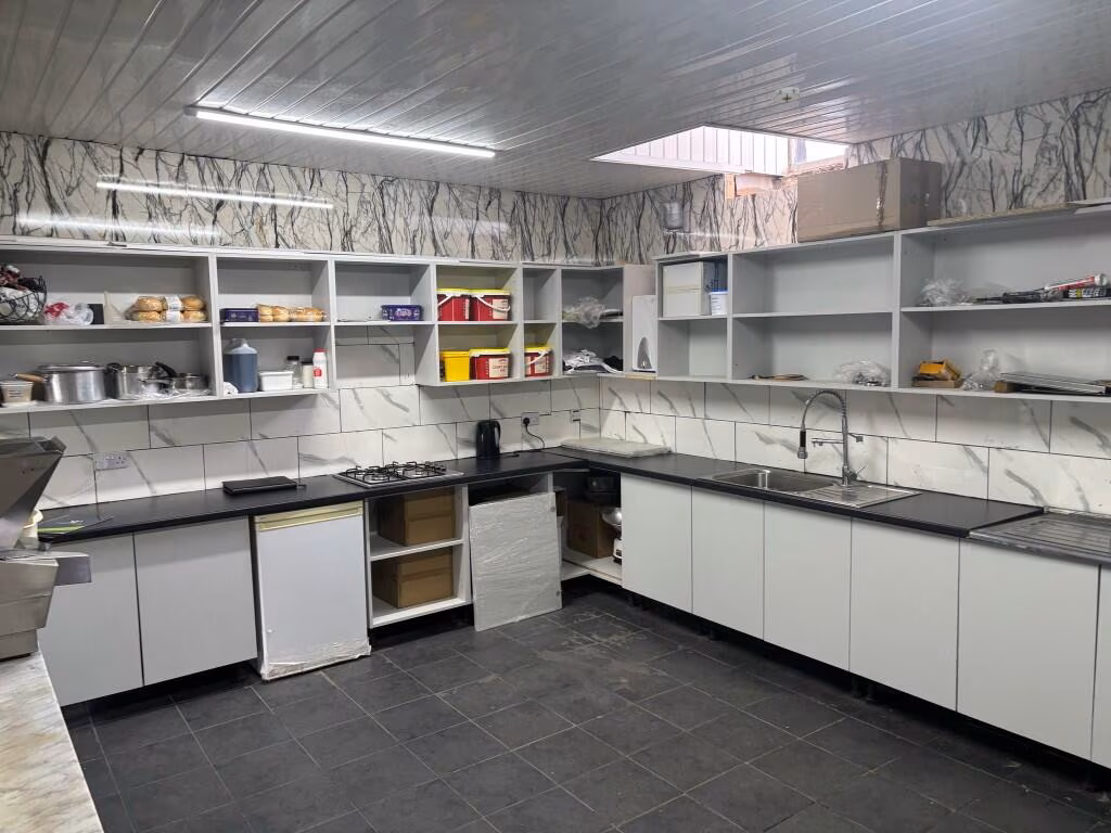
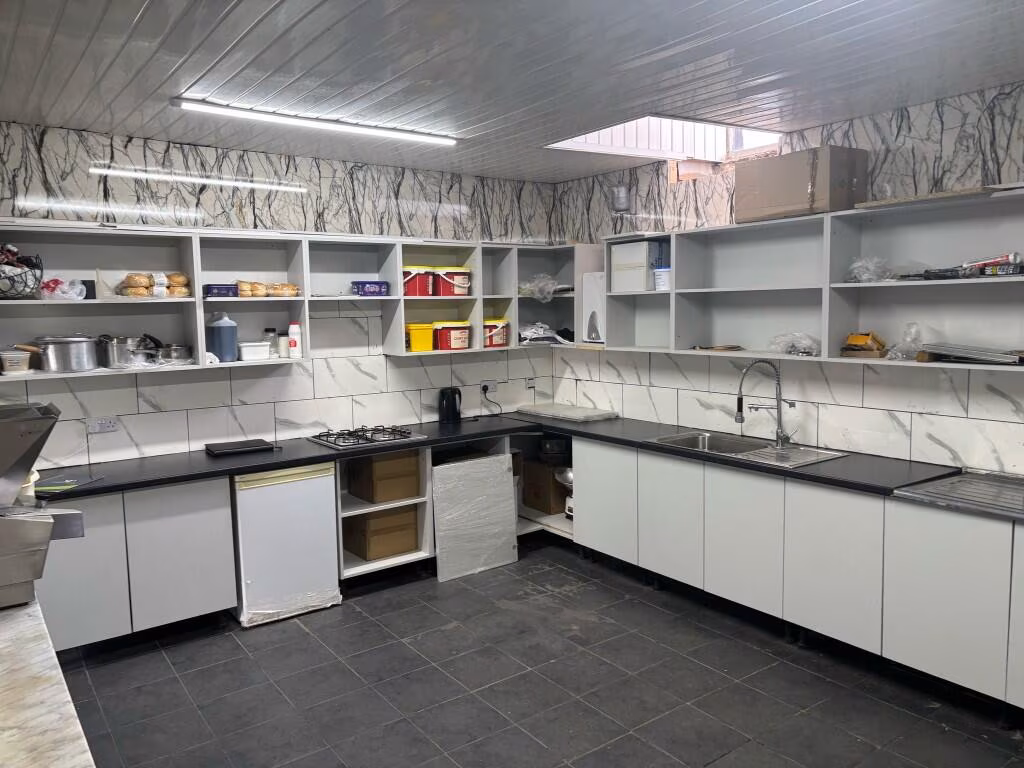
- smoke detector (786, 94)
